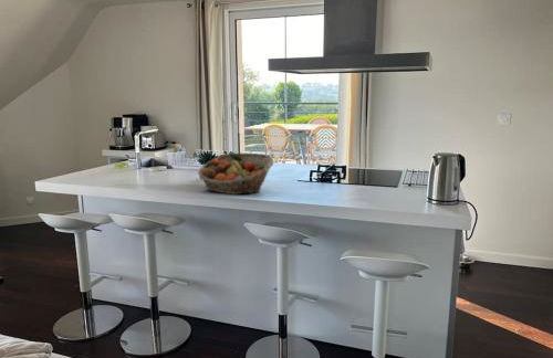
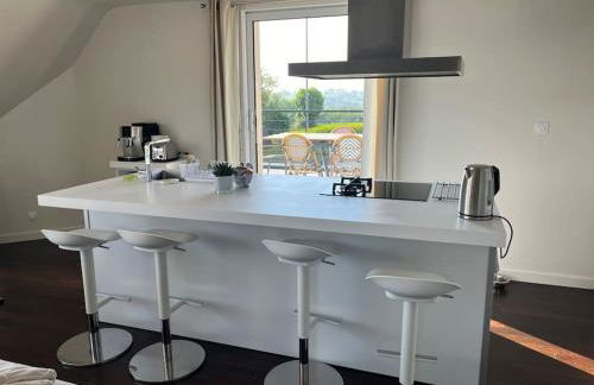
- fruit basket (236, 172)
